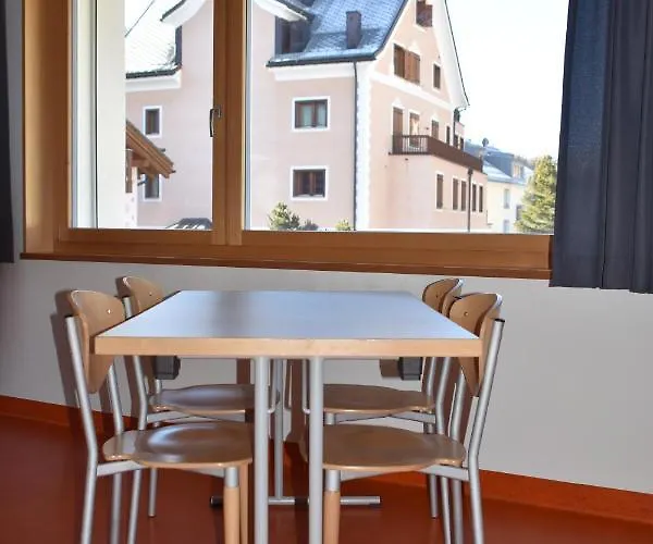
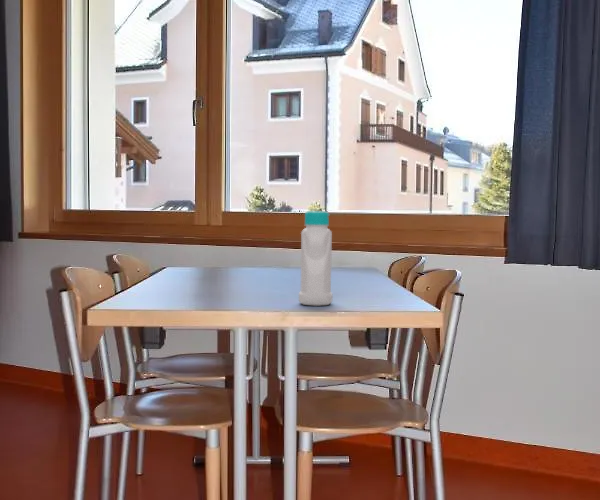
+ bottle (316, 257)
